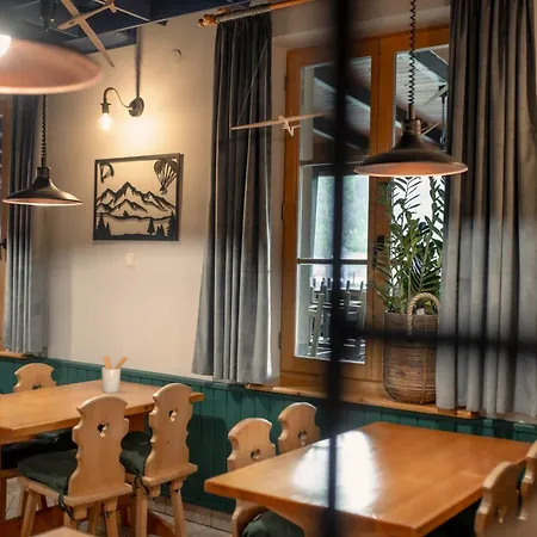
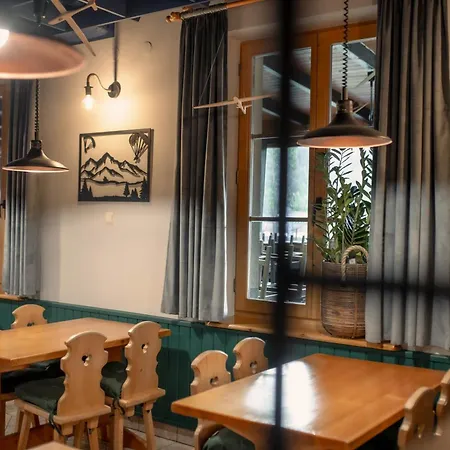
- utensil holder (115, 372)
